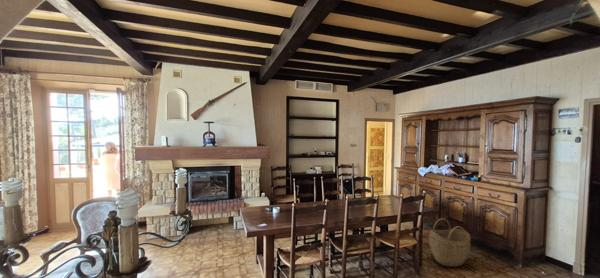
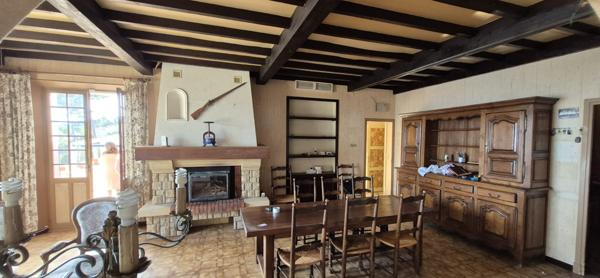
- woven basket (449, 242)
